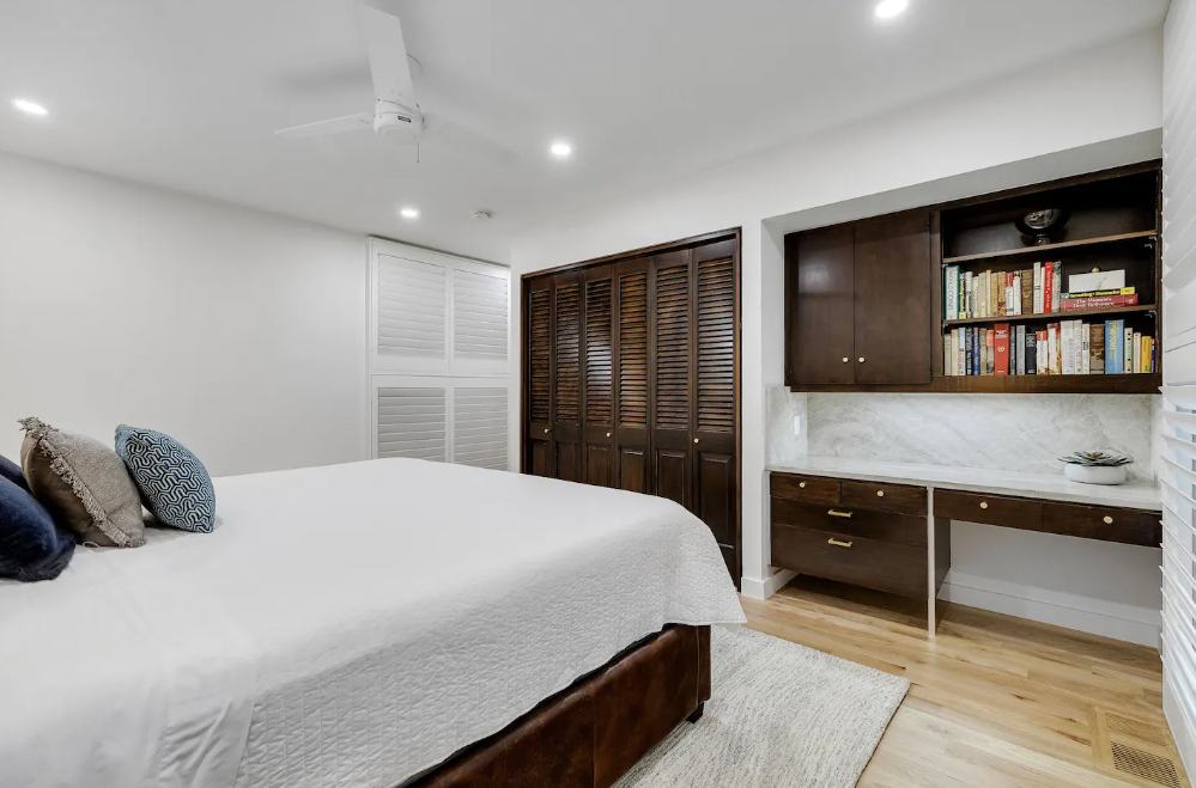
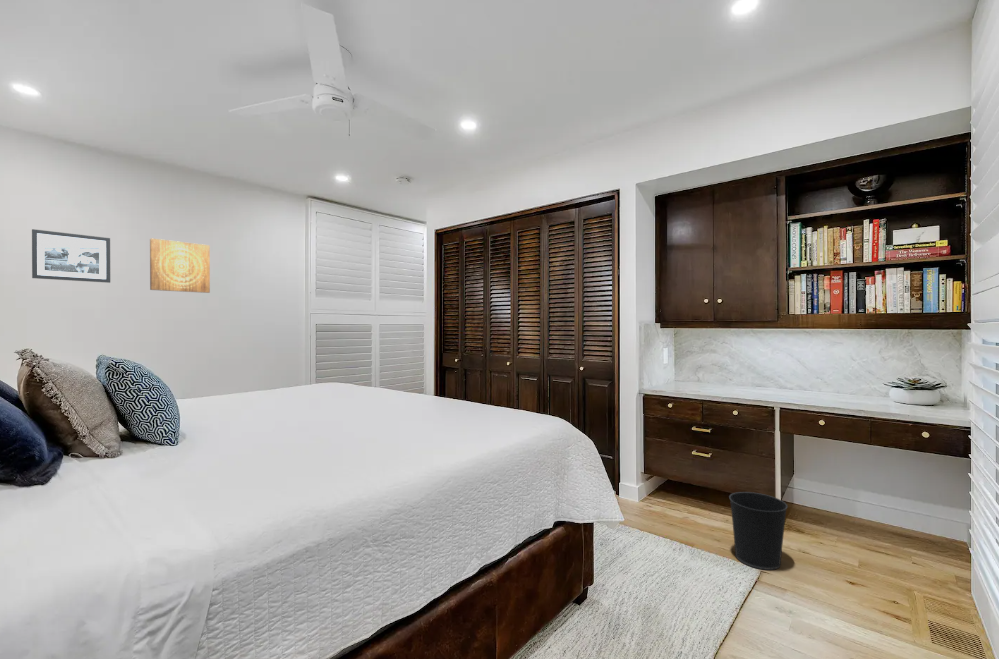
+ wastebasket (757, 530)
+ picture frame (72, 257)
+ wall art (181, 266)
